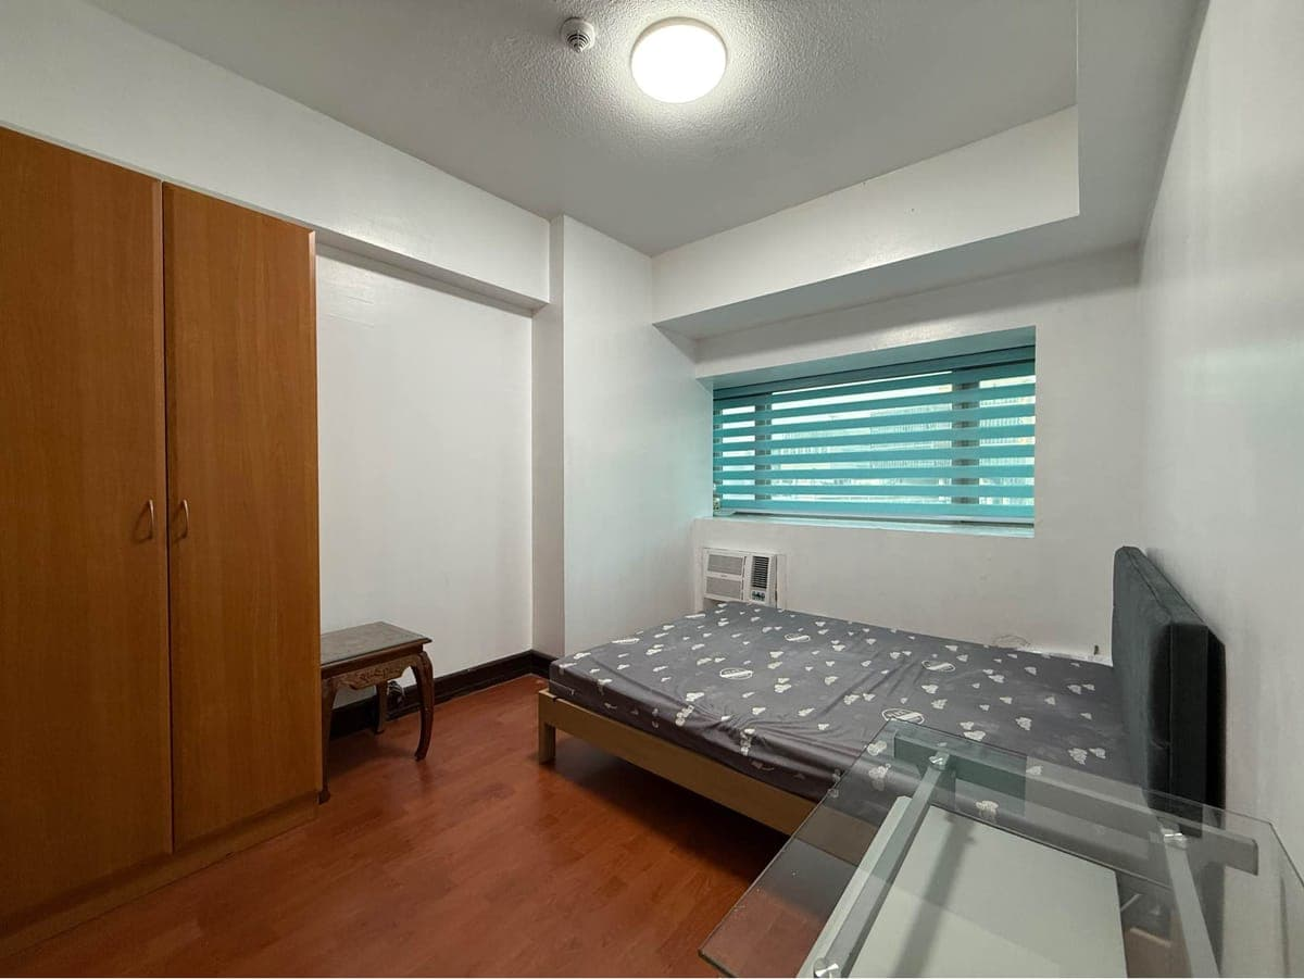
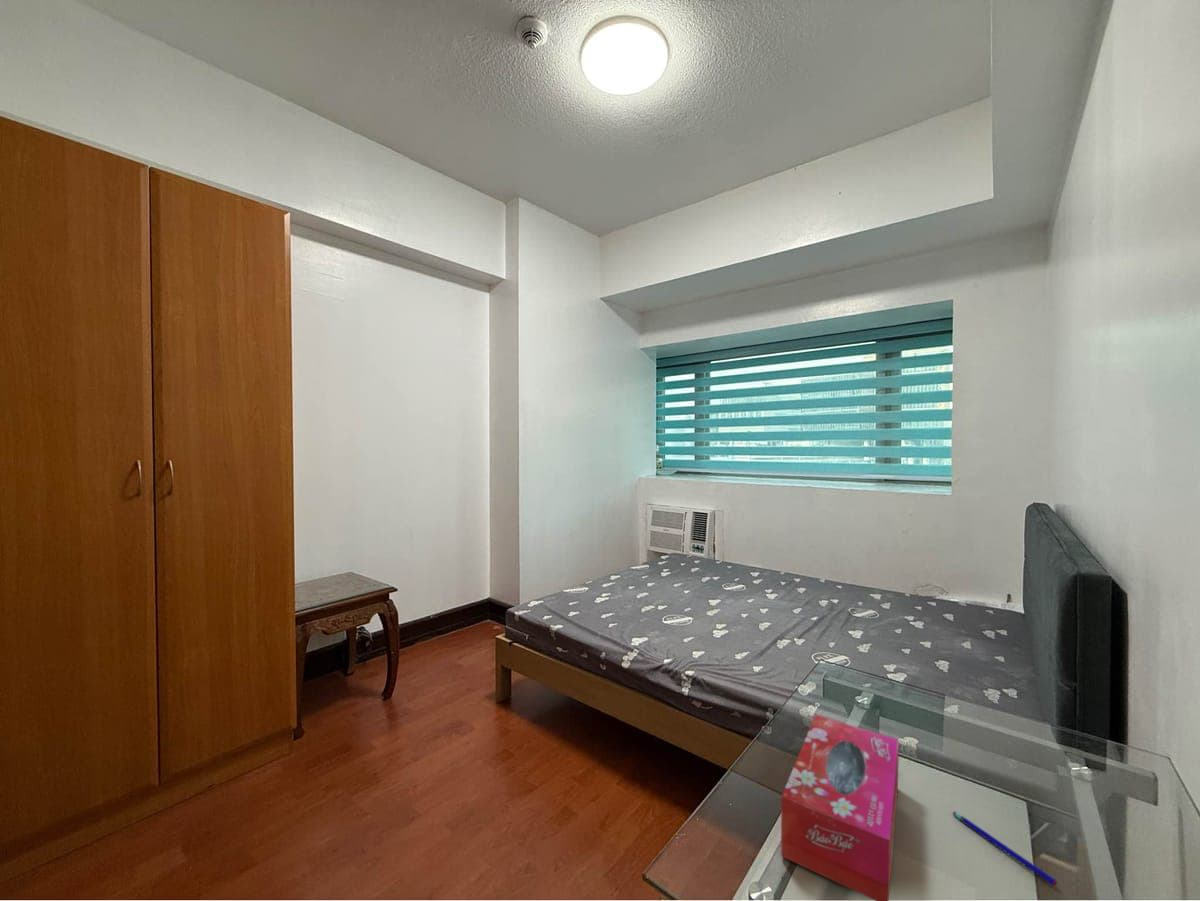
+ tissue box (844, 792)
+ pen (1000, 845)
